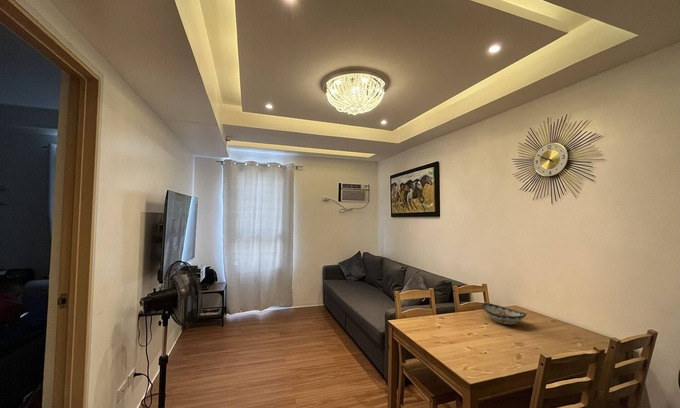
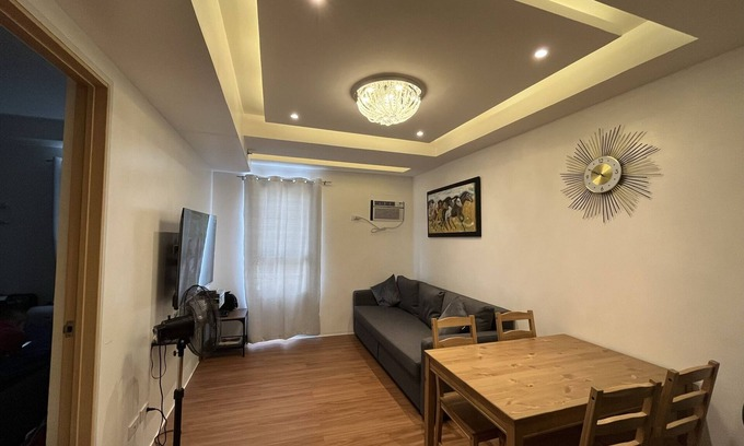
- decorative bowl (503, 315)
